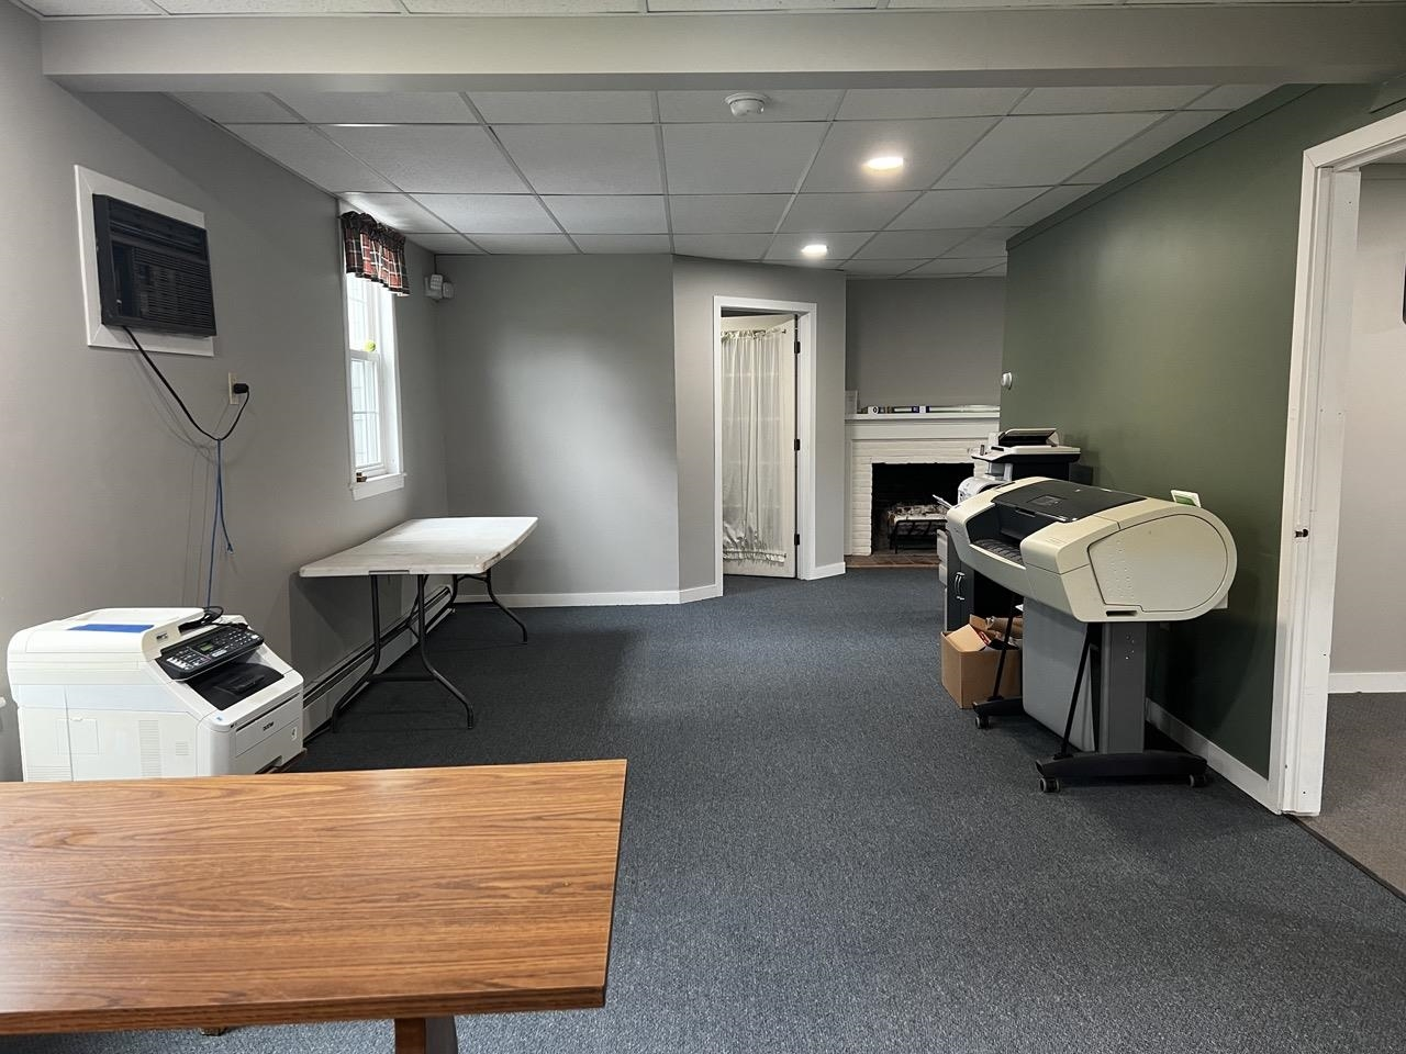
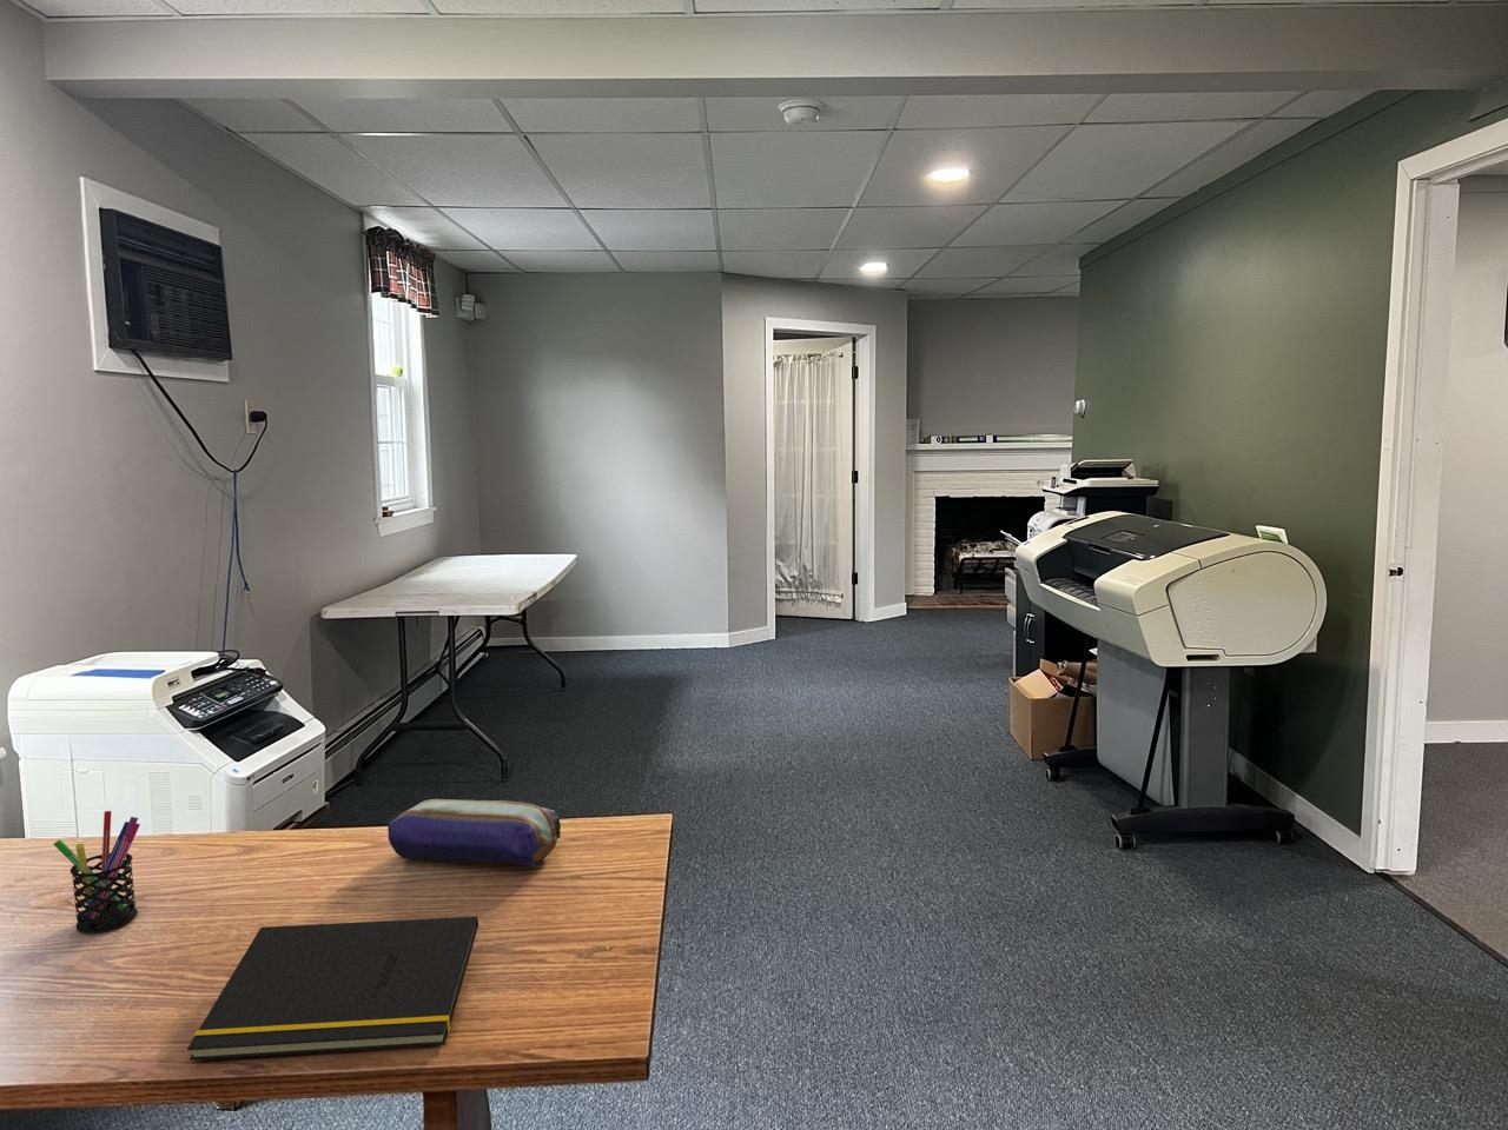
+ pen holder (96, 869)
+ pencil case (475, 832)
+ notepad (347, 980)
